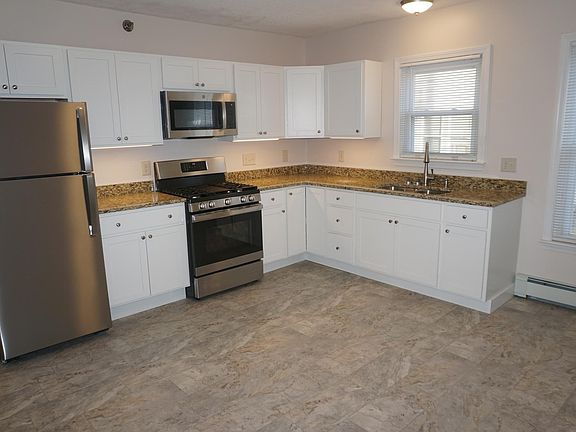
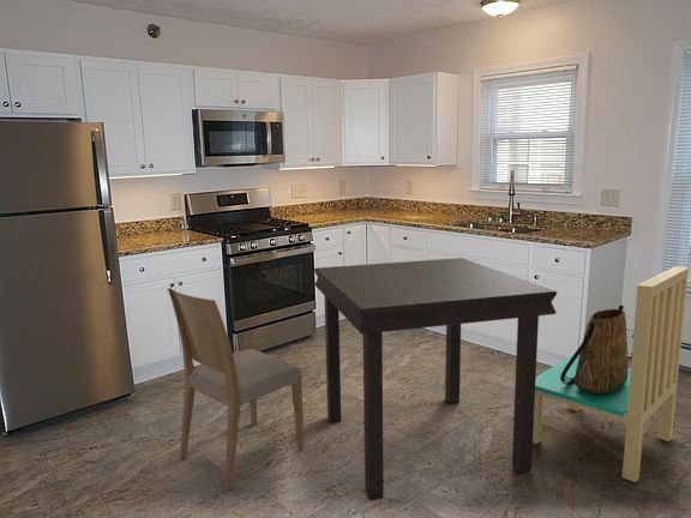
+ dining chair (238, 371)
+ dining chair (578, 356)
+ tote bag (600, 347)
+ dining table (445, 369)
